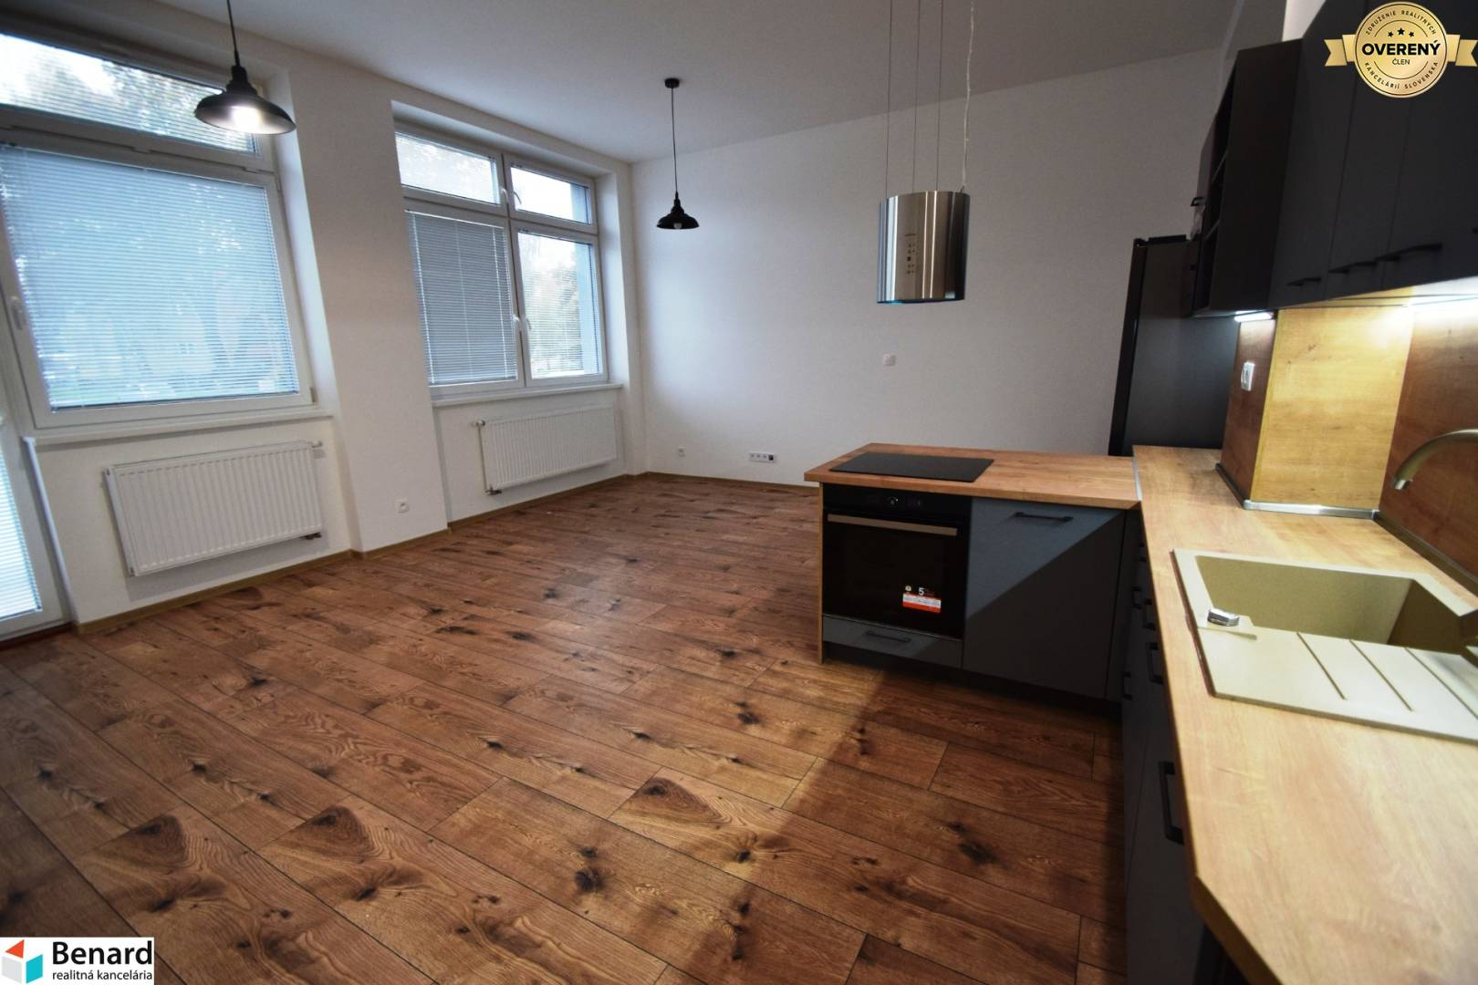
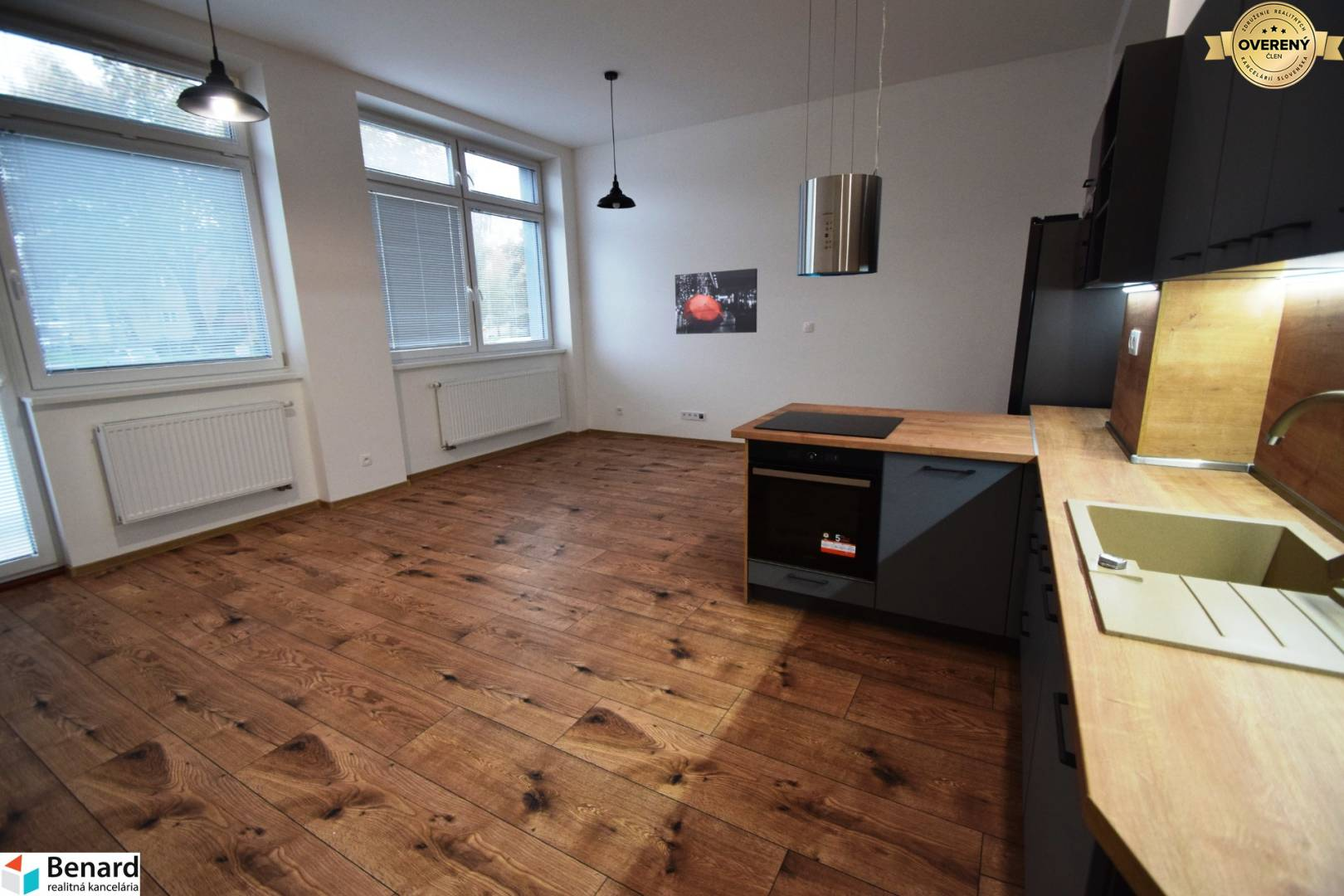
+ wall art (714, 303)
